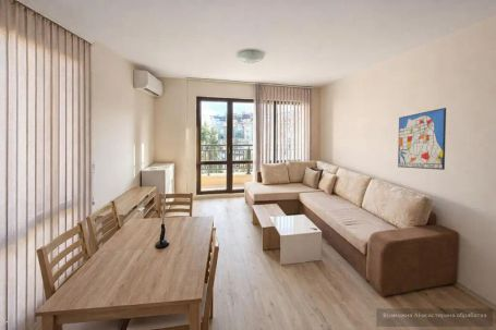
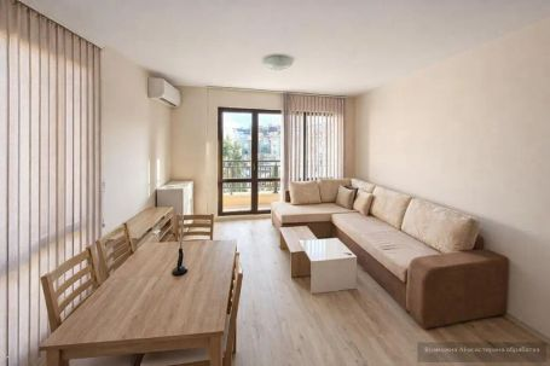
- wall art (419, 140)
